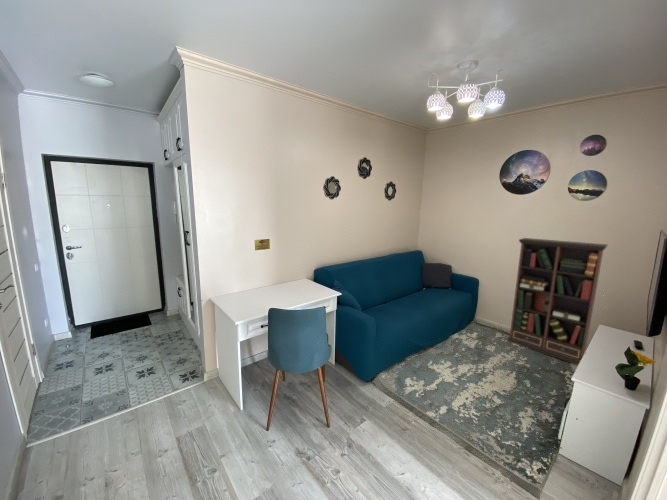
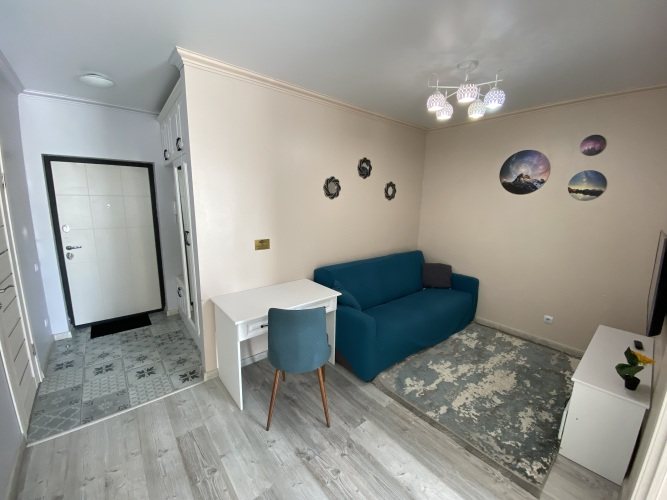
- bookcase (552, 297)
